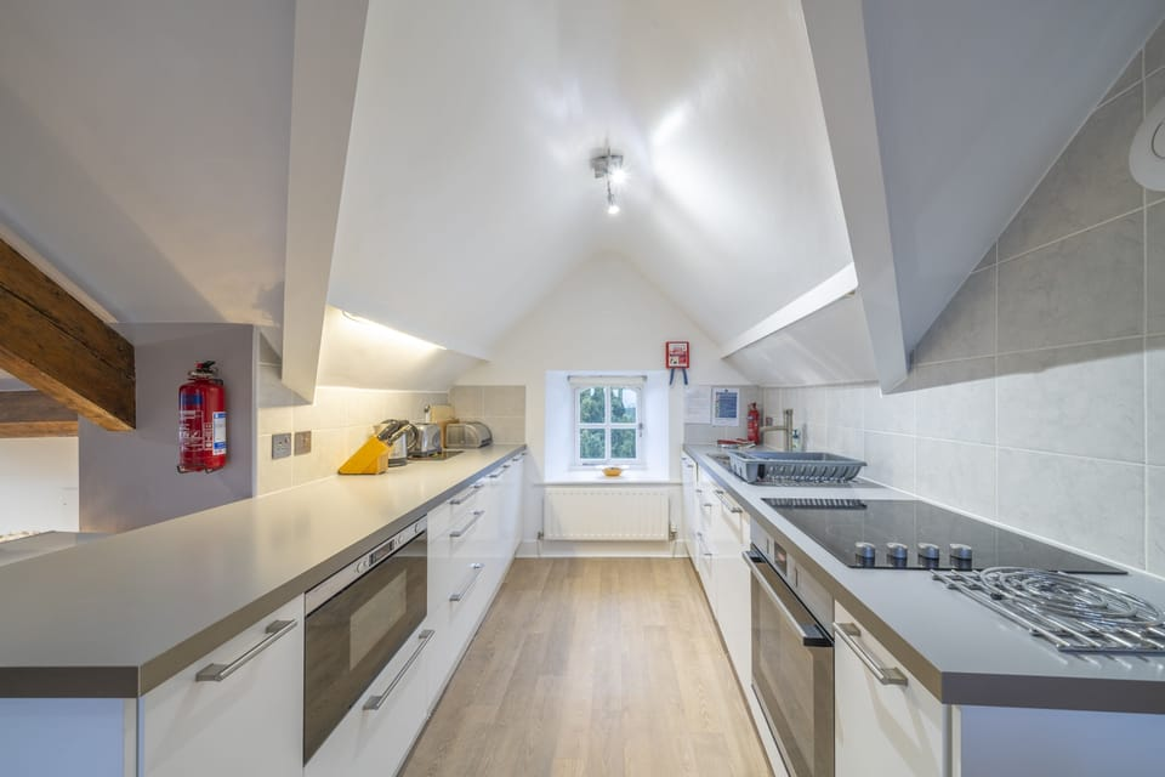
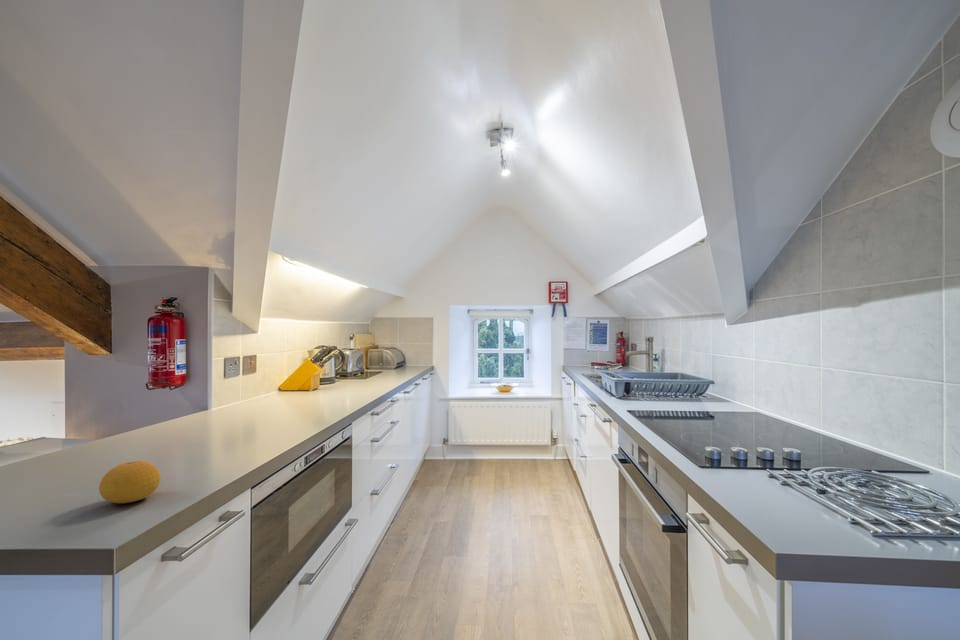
+ fruit (130, 481)
